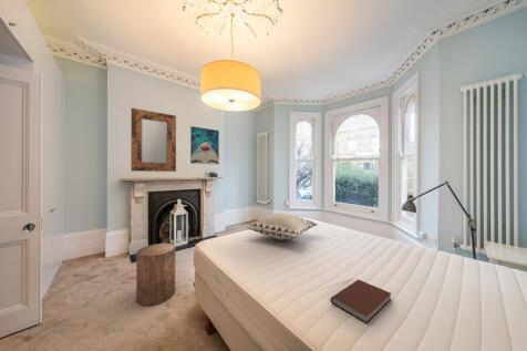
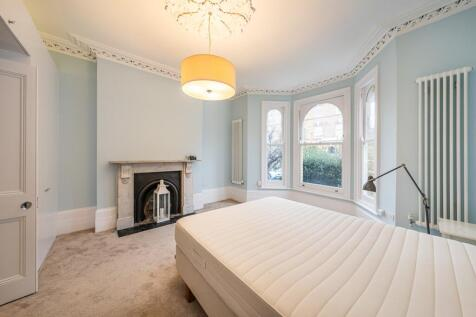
- decorative pillow (282, 225)
- book (361, 298)
- stool (156, 271)
- home mirror (154, 142)
- wall art (205, 146)
